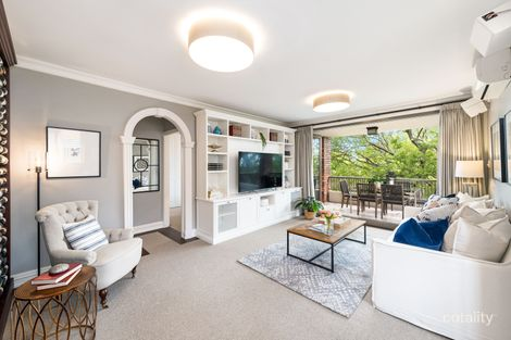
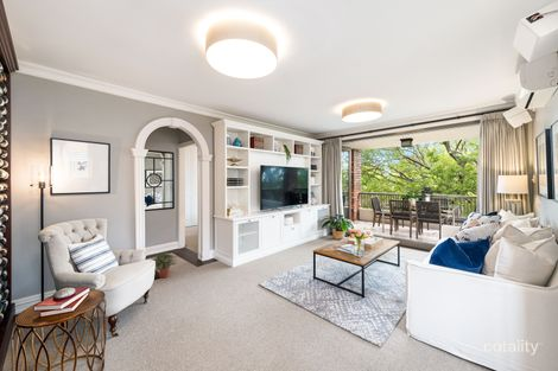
+ potted plant (164, 263)
